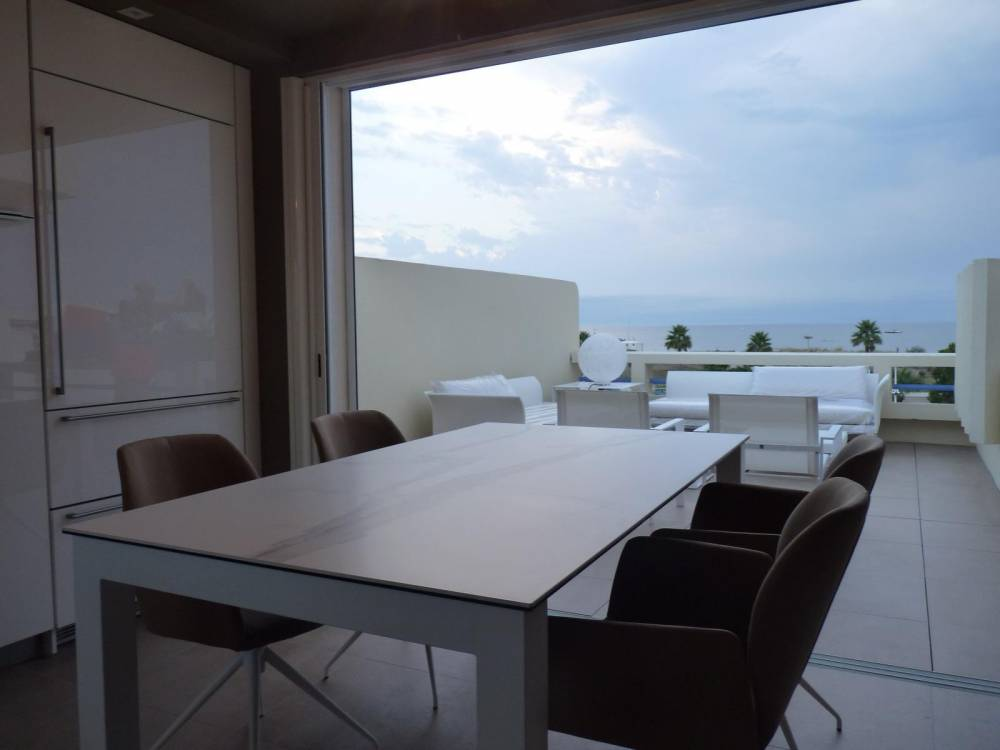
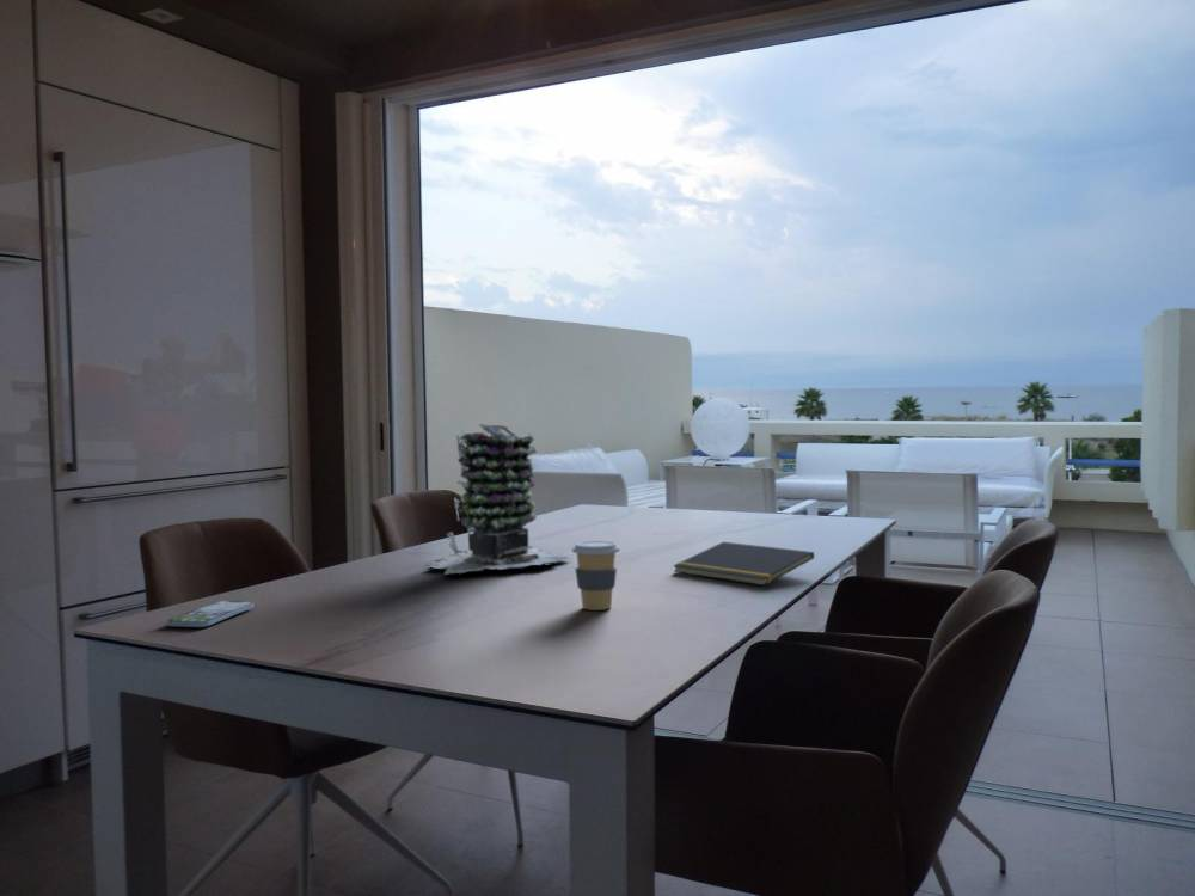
+ succulent plant (500, 490)
+ notepad (742, 561)
+ coffee cup (596, 575)
+ smartphone (212, 613)
